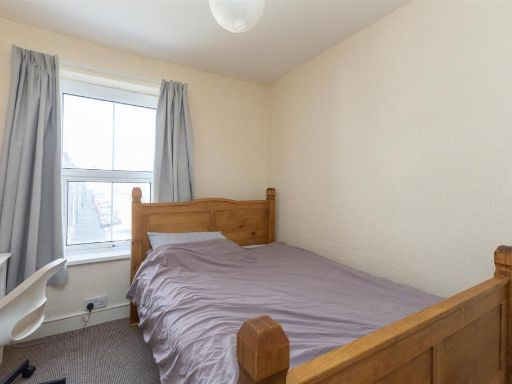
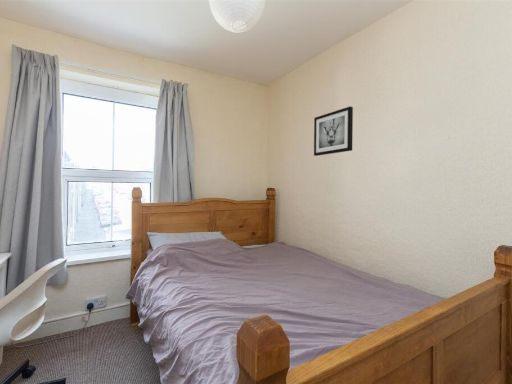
+ wall art (331, 132)
